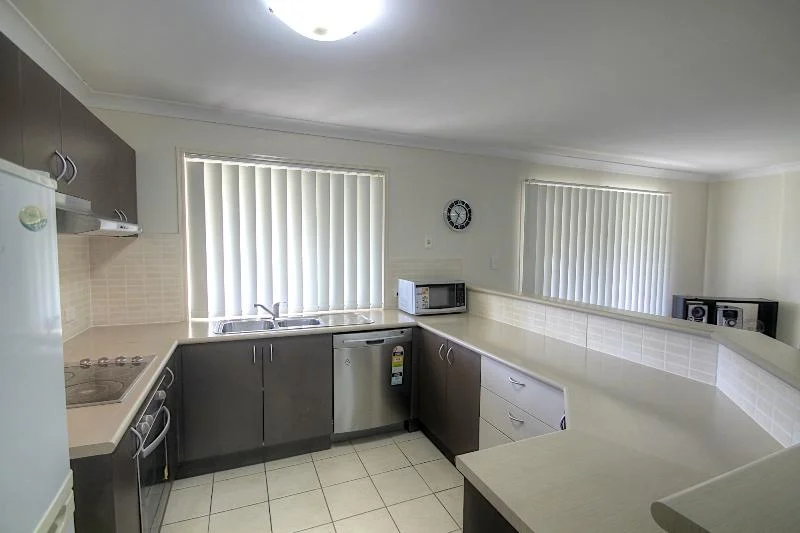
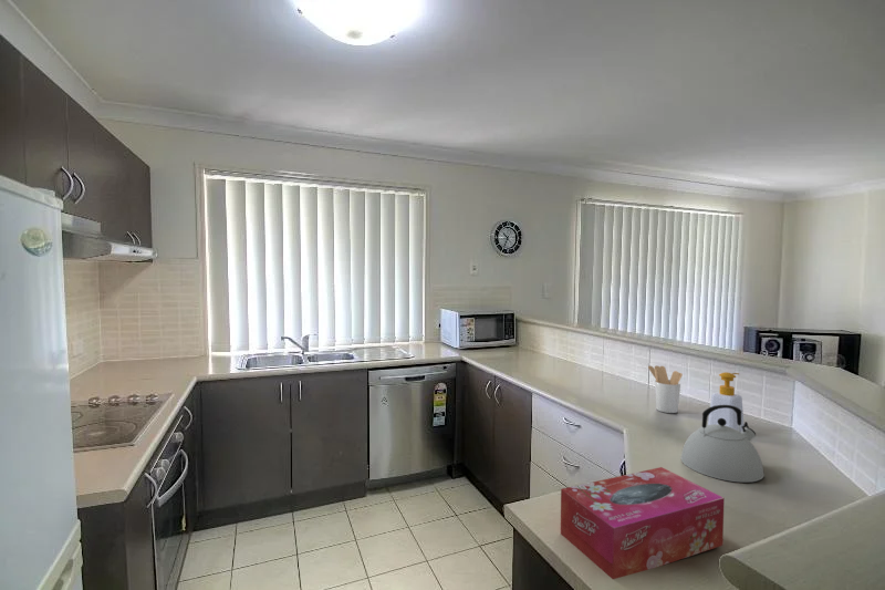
+ soap bottle (729, 401)
+ utensil holder (663, 387)
+ tissue box (639, 516)
+ kettle (722, 435)
